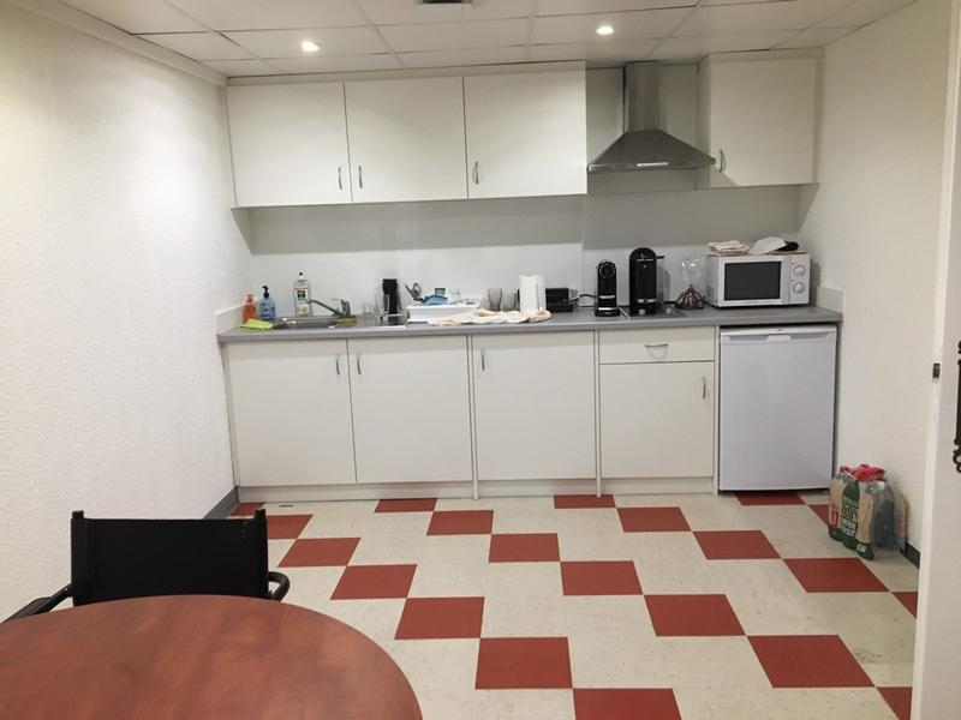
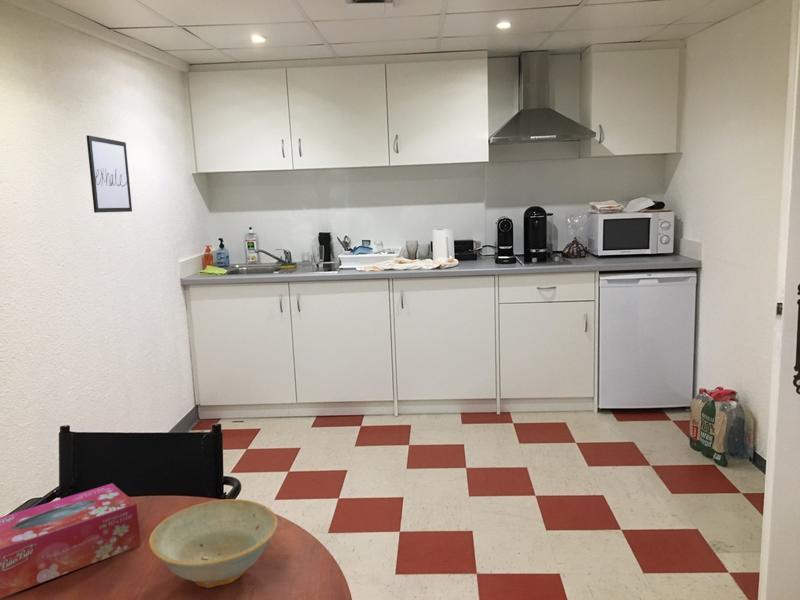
+ wall art (110, 175)
+ tissue box (57, 536)
+ dish (216, 550)
